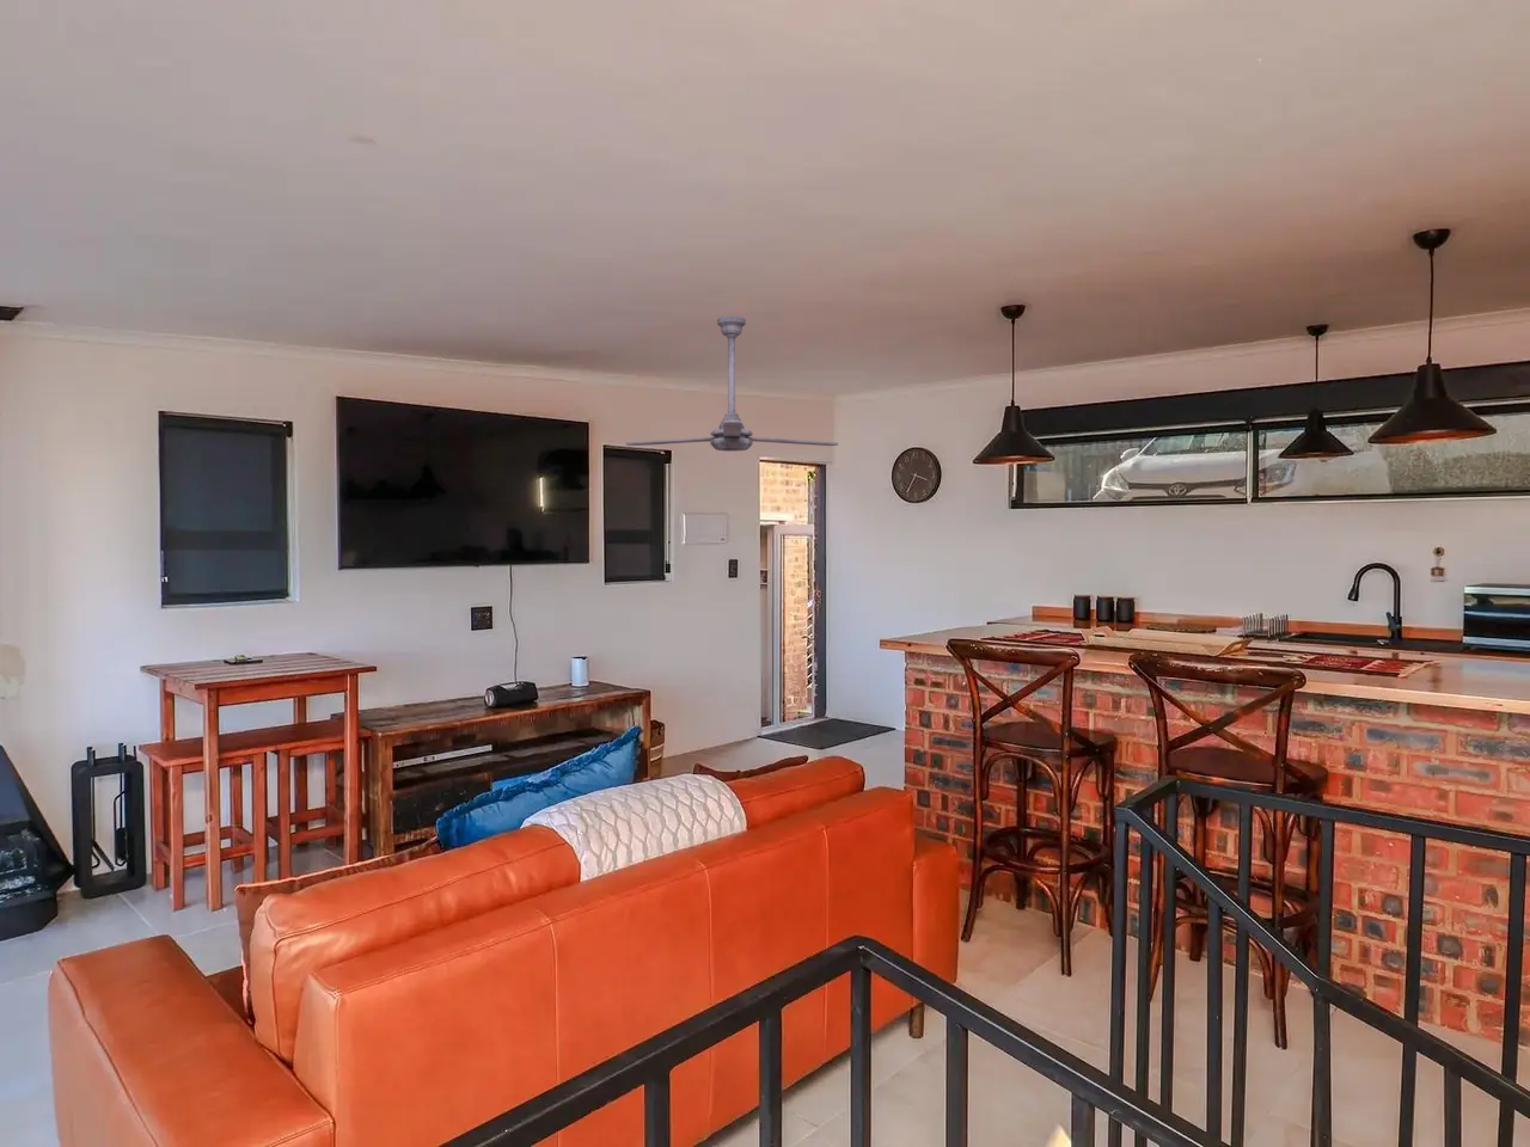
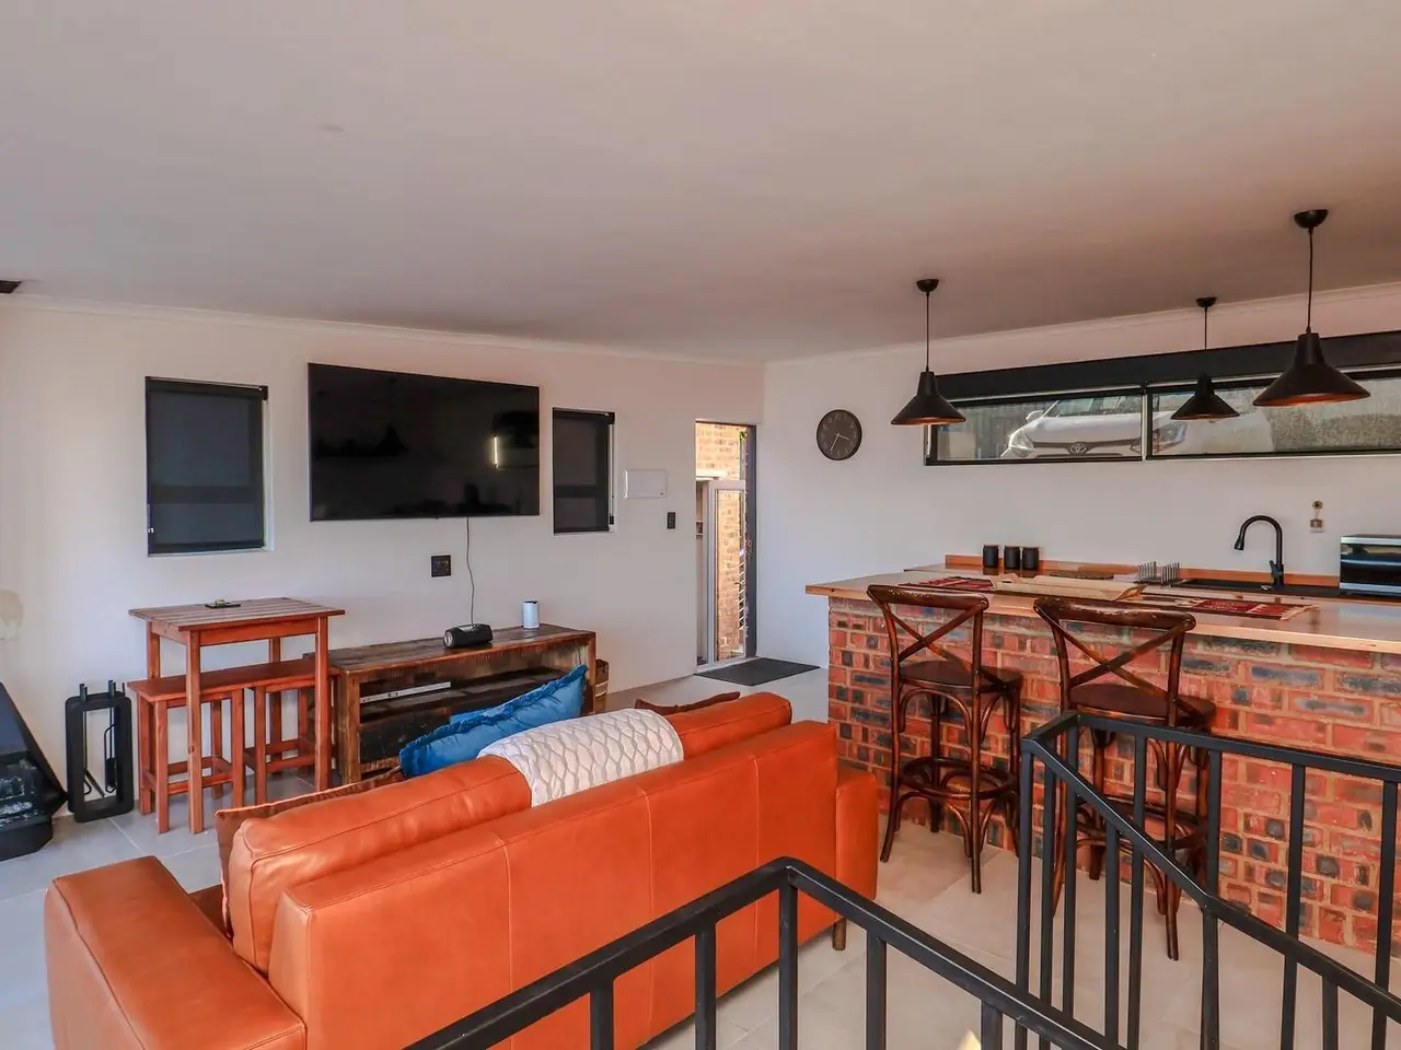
- ceiling fan (731, 378)
